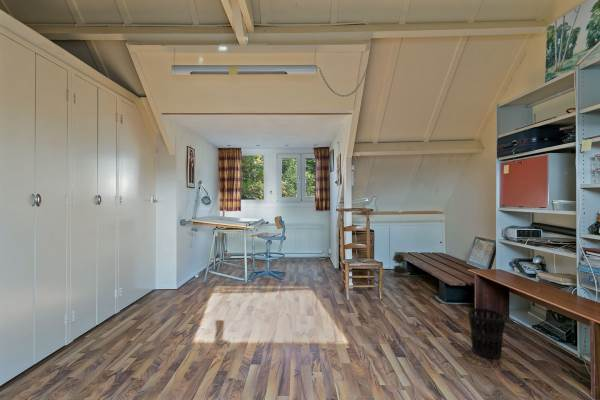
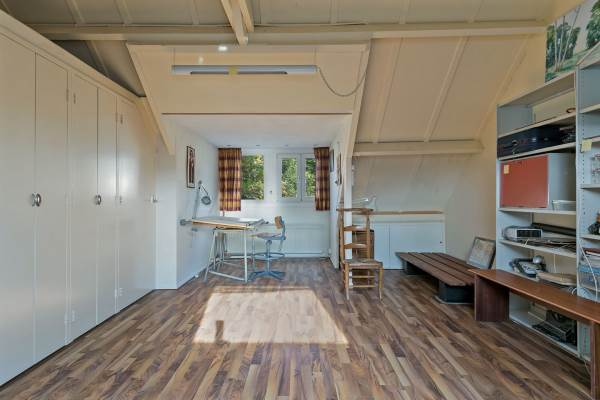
- potted plant (398, 262)
- wastebasket (486, 332)
